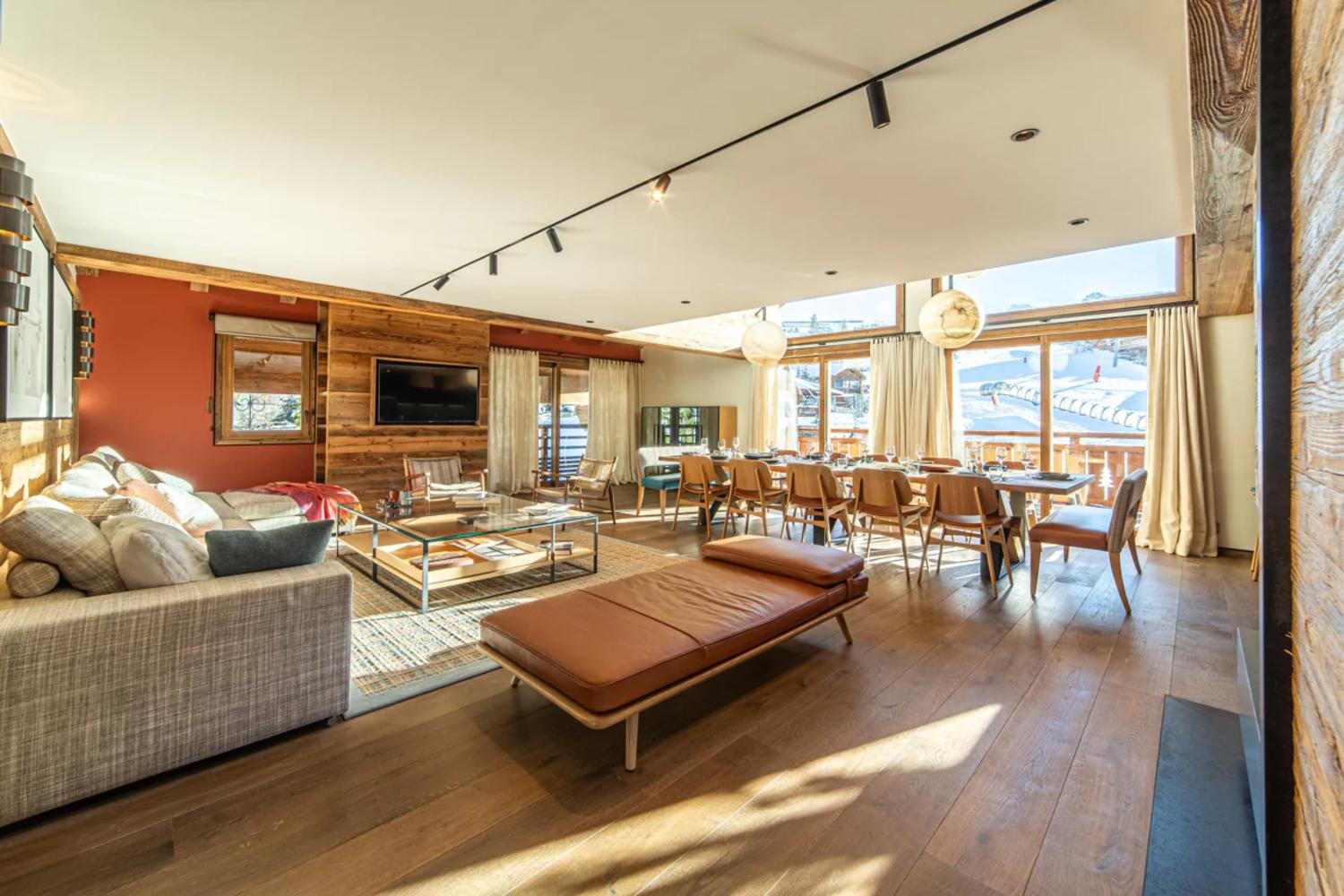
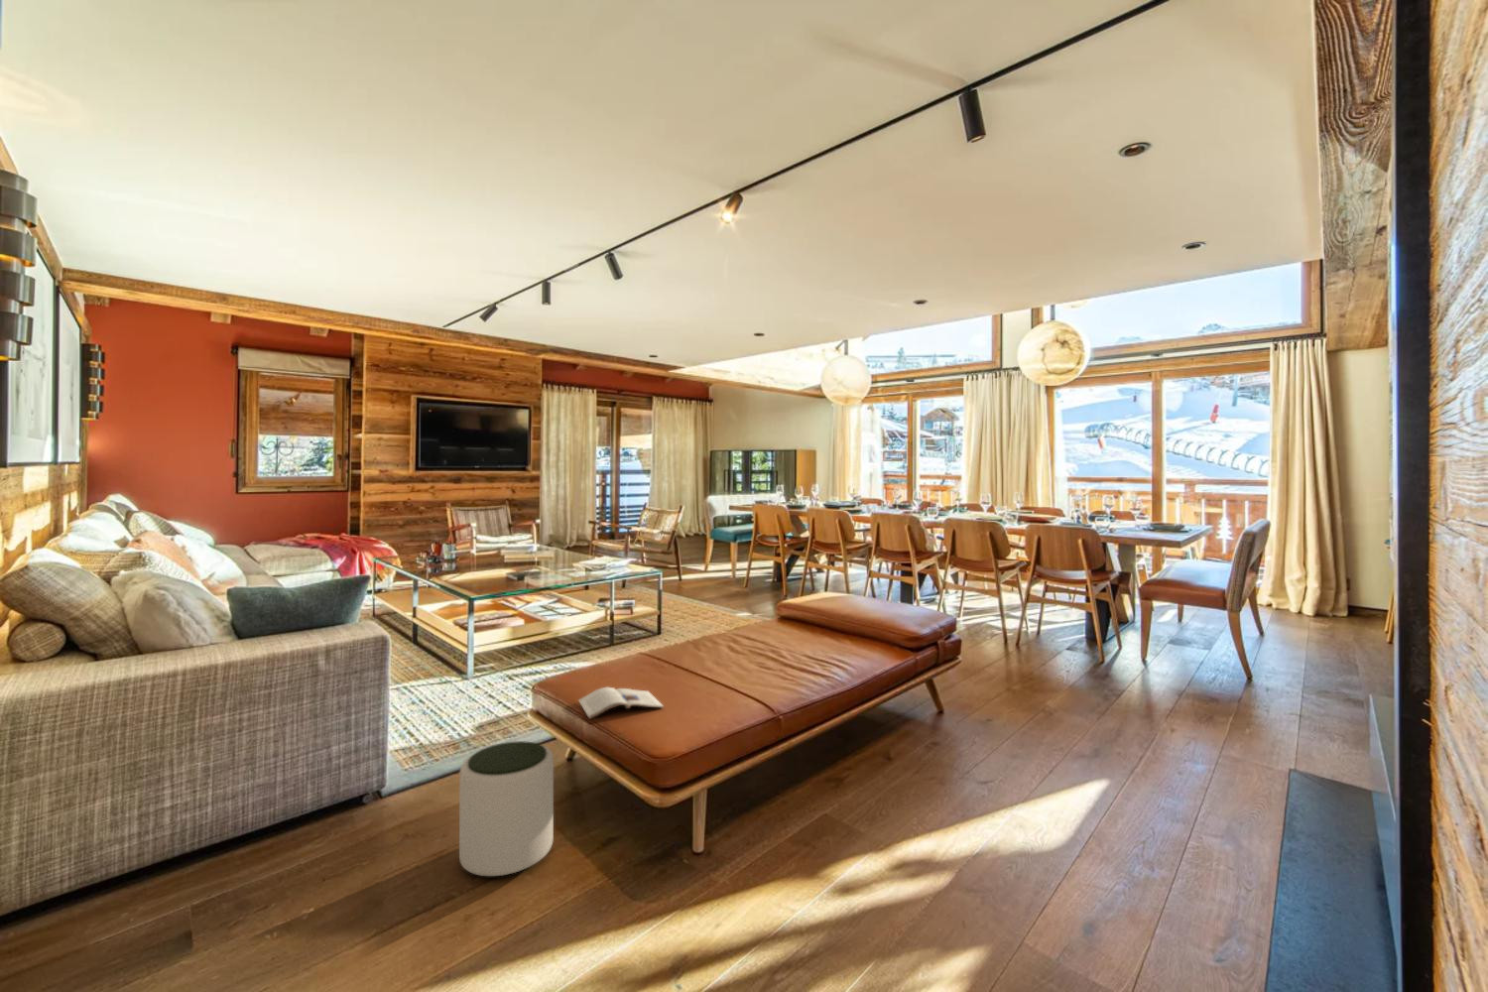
+ magazine (620, 699)
+ plant pot (507, 805)
